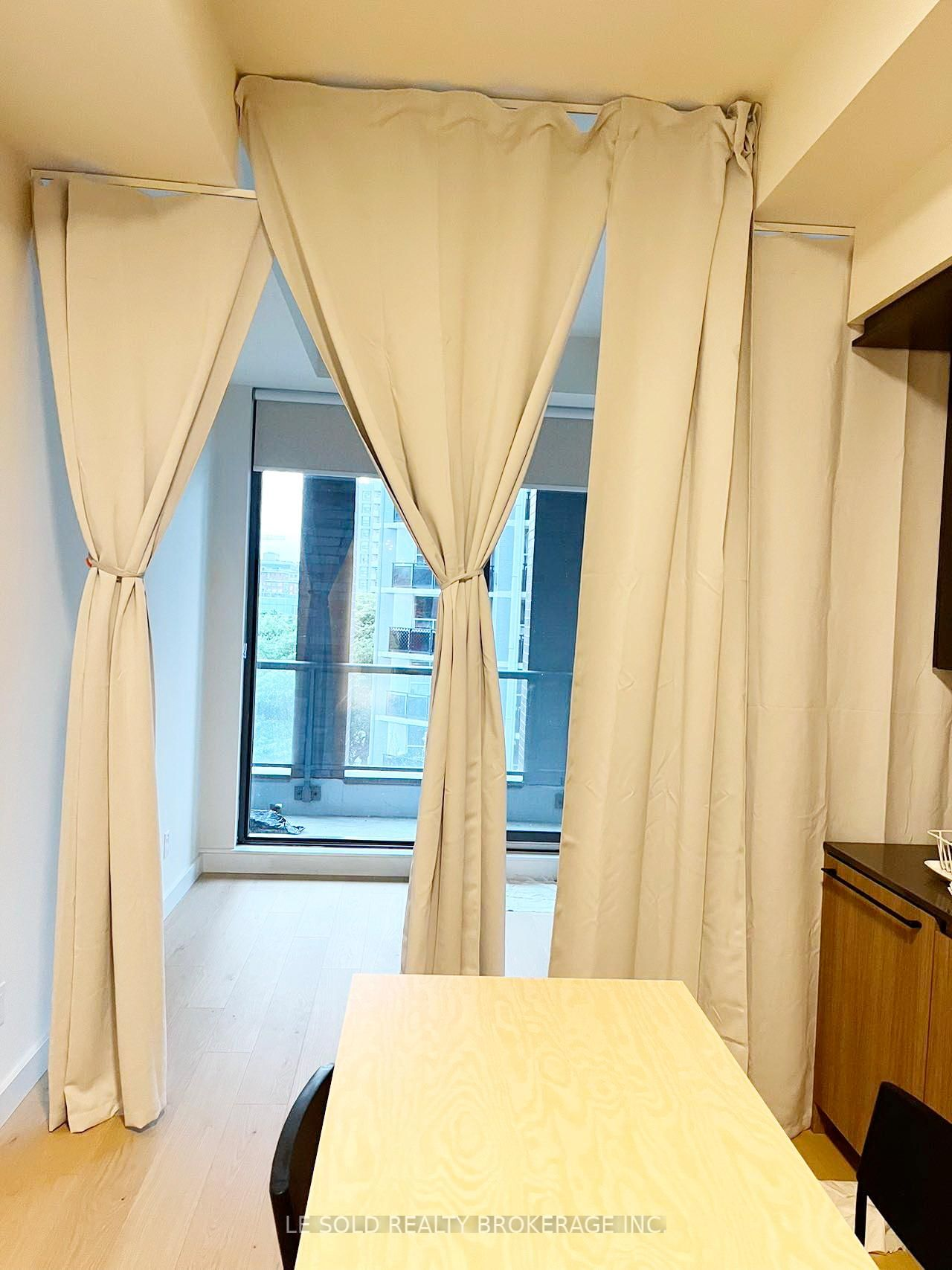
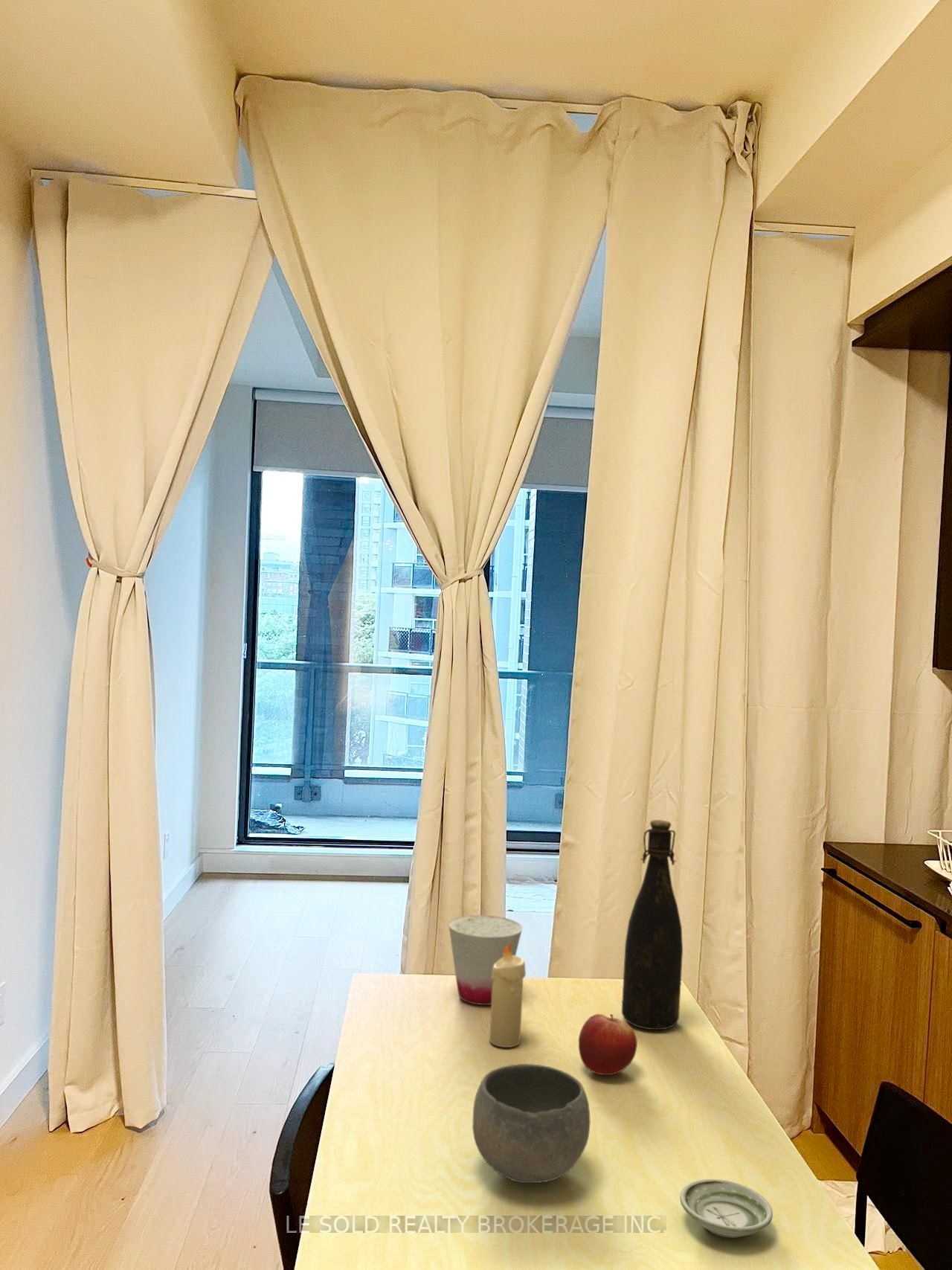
+ saucer (725, 1213)
+ cup (483, 961)
+ fruit (607, 1043)
+ bowl (530, 1128)
+ candle (507, 992)
+ bottle (654, 921)
